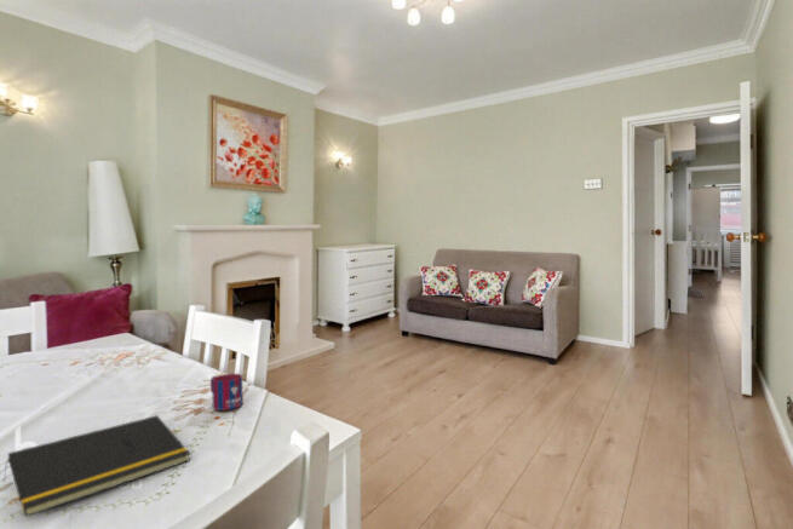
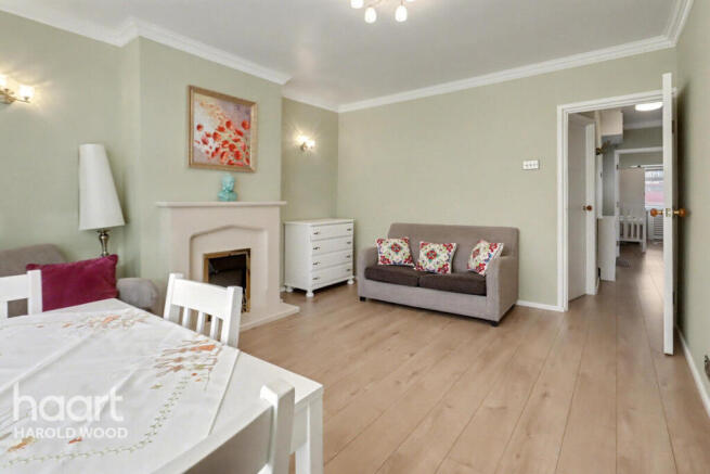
- mug (224, 390)
- notepad (103, 456)
